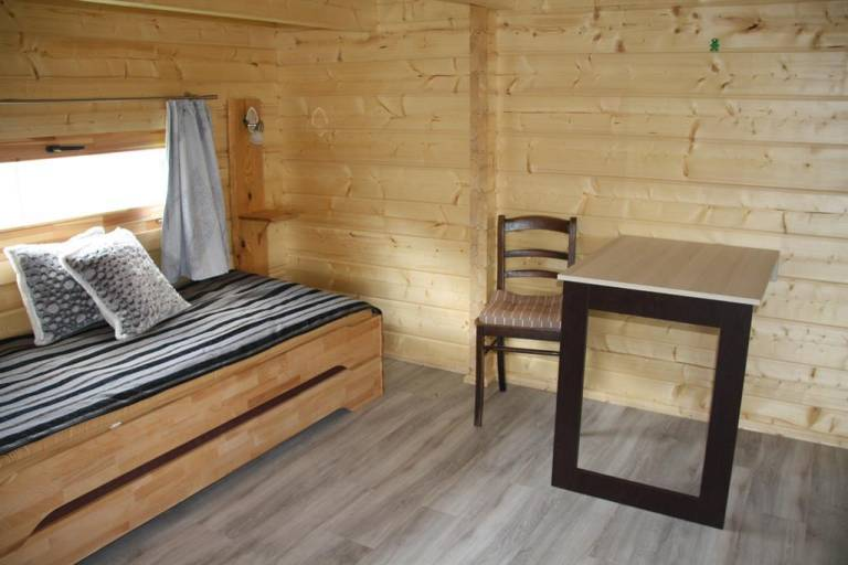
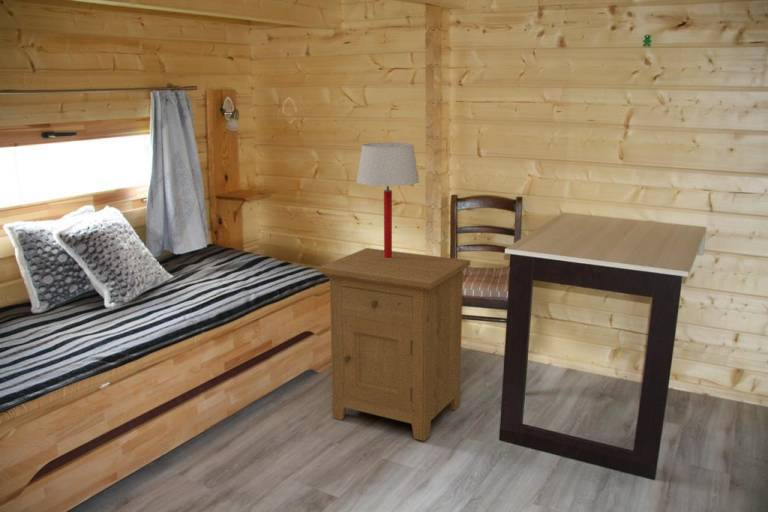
+ nightstand (395, 340)
+ table lamp (387, 201)
